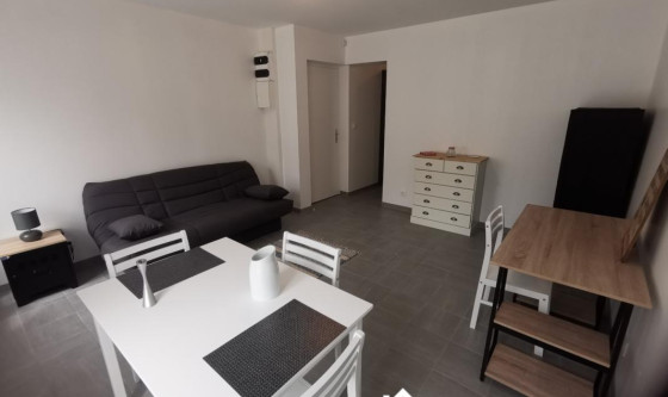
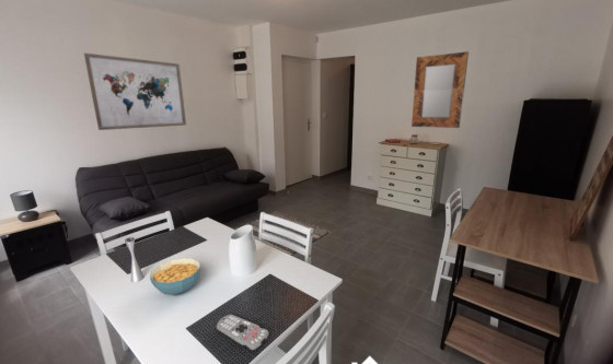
+ remote control (241, 330)
+ wall art (142, 94)
+ home mirror (438, 92)
+ cereal bowl (177, 279)
